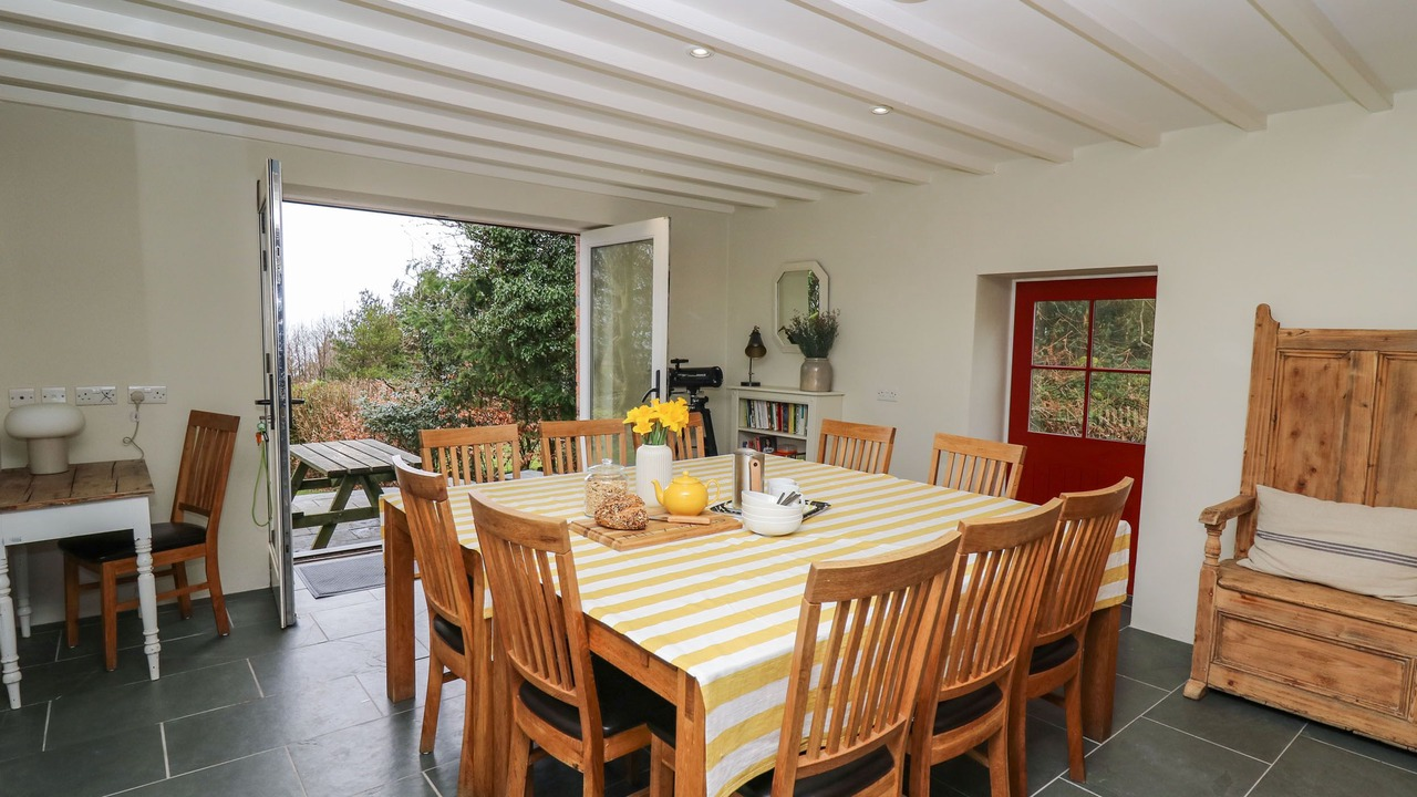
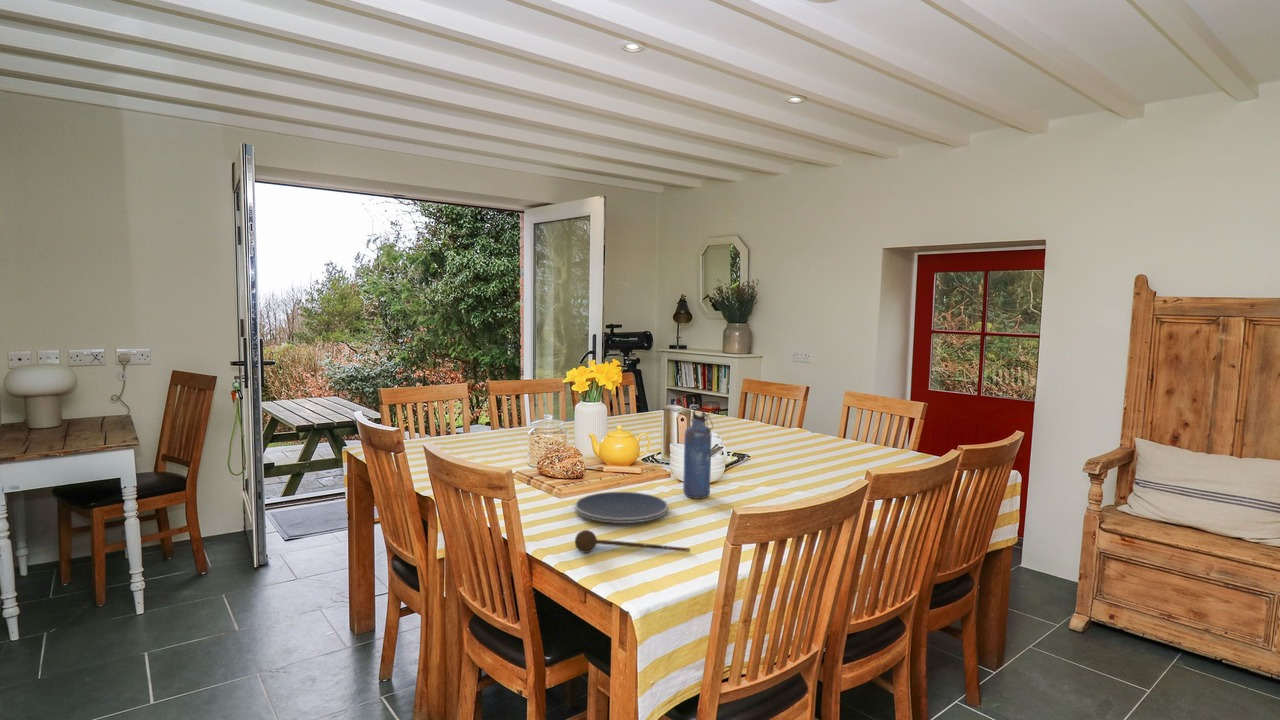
+ plate (621, 507)
+ water bottle (698, 452)
+ spoon (632, 542)
